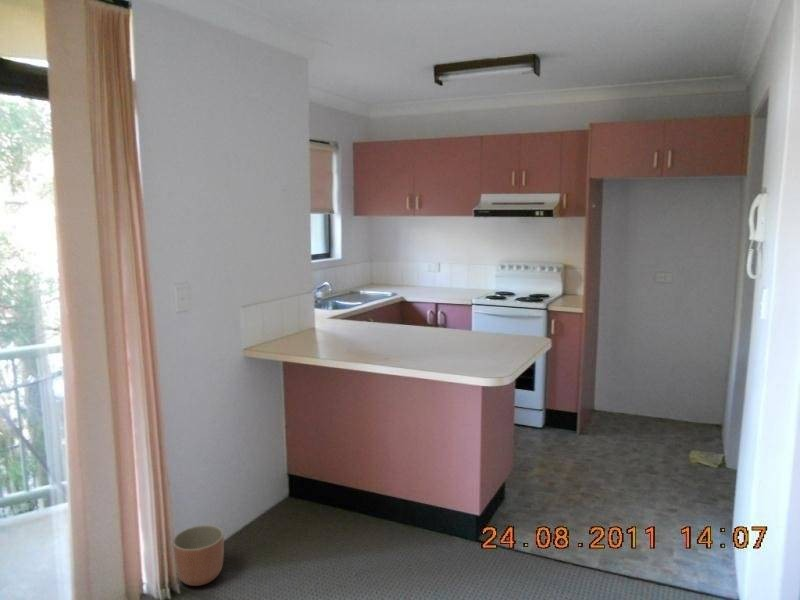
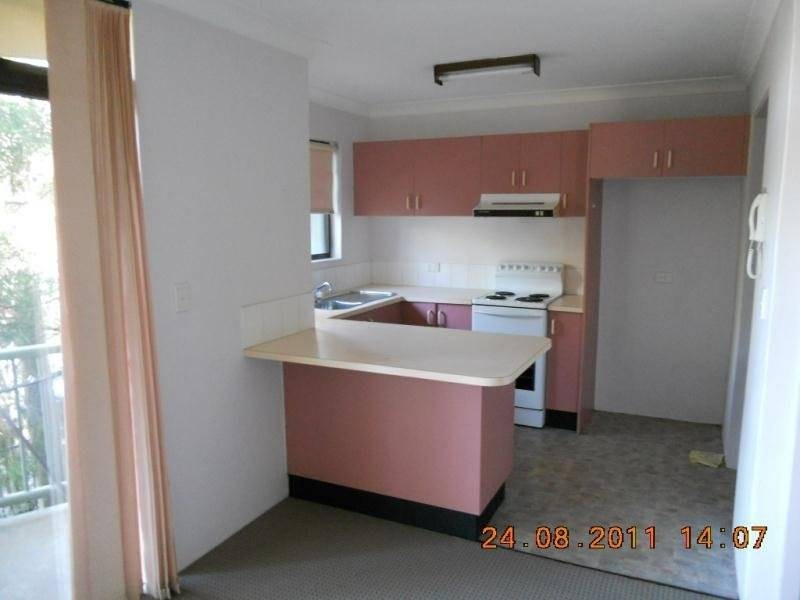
- planter (199, 557)
